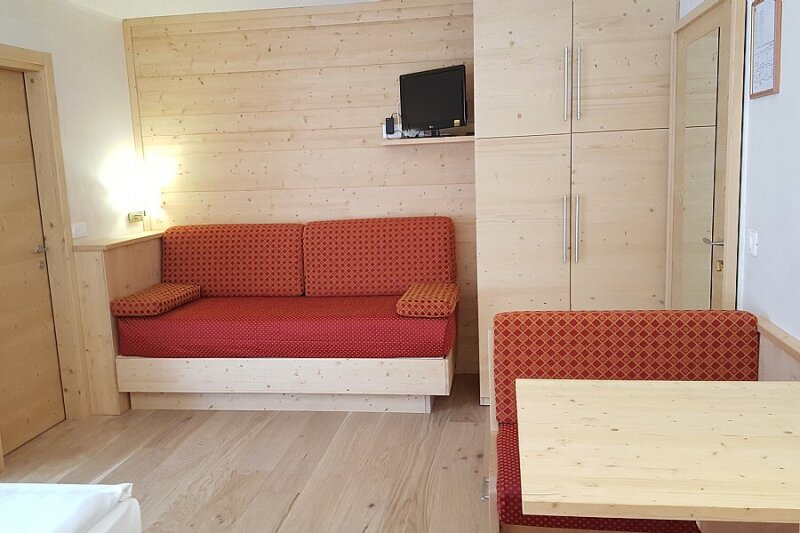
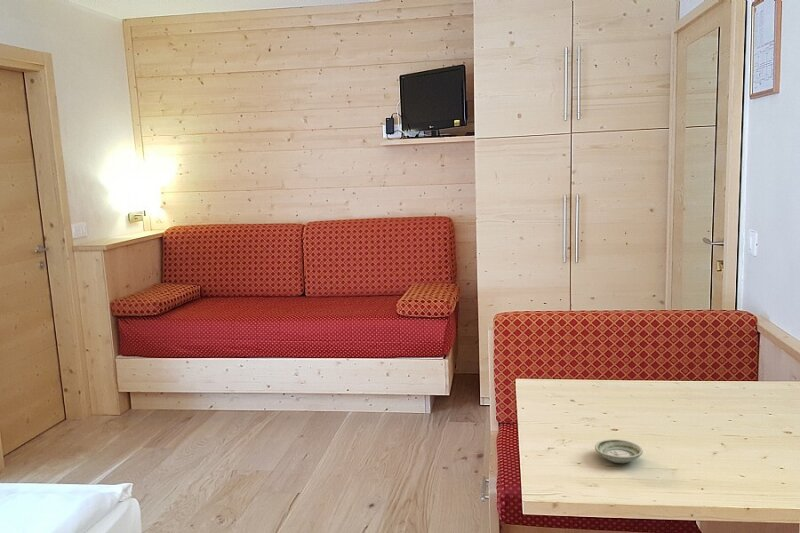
+ saucer (618, 453)
